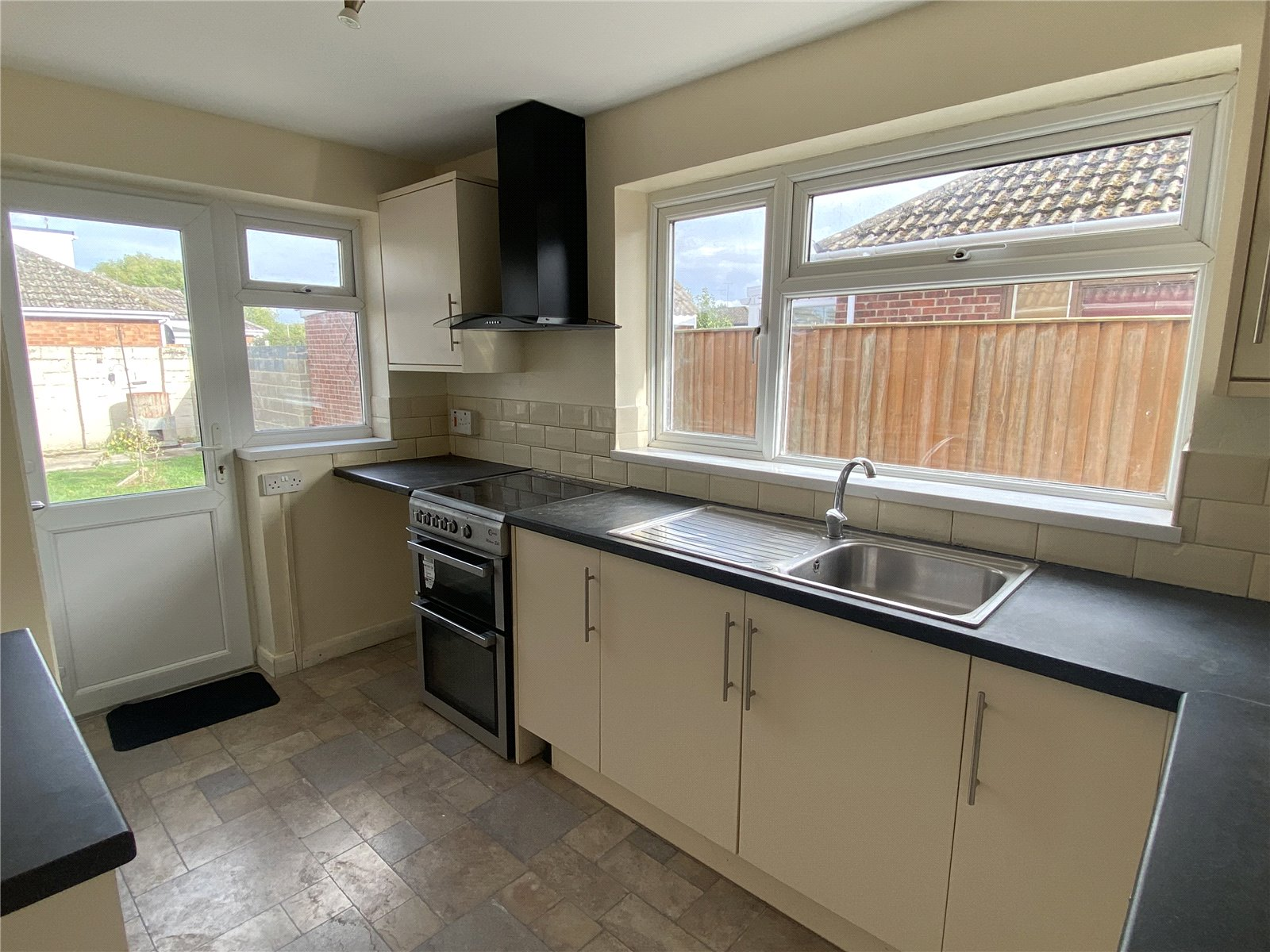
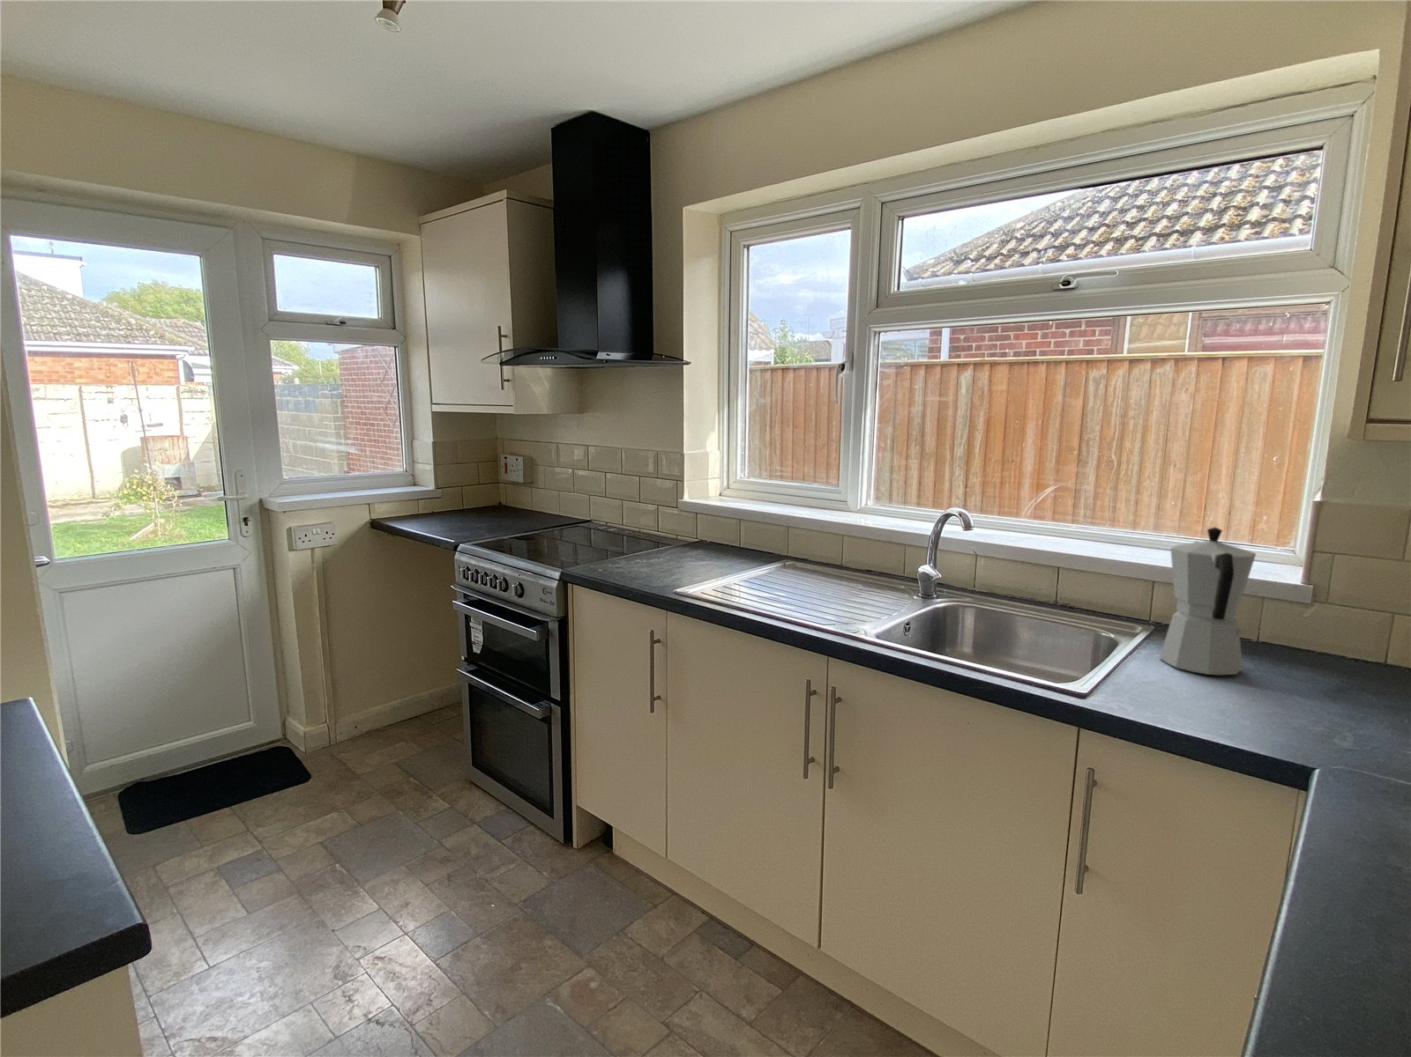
+ moka pot (1209, 598)
